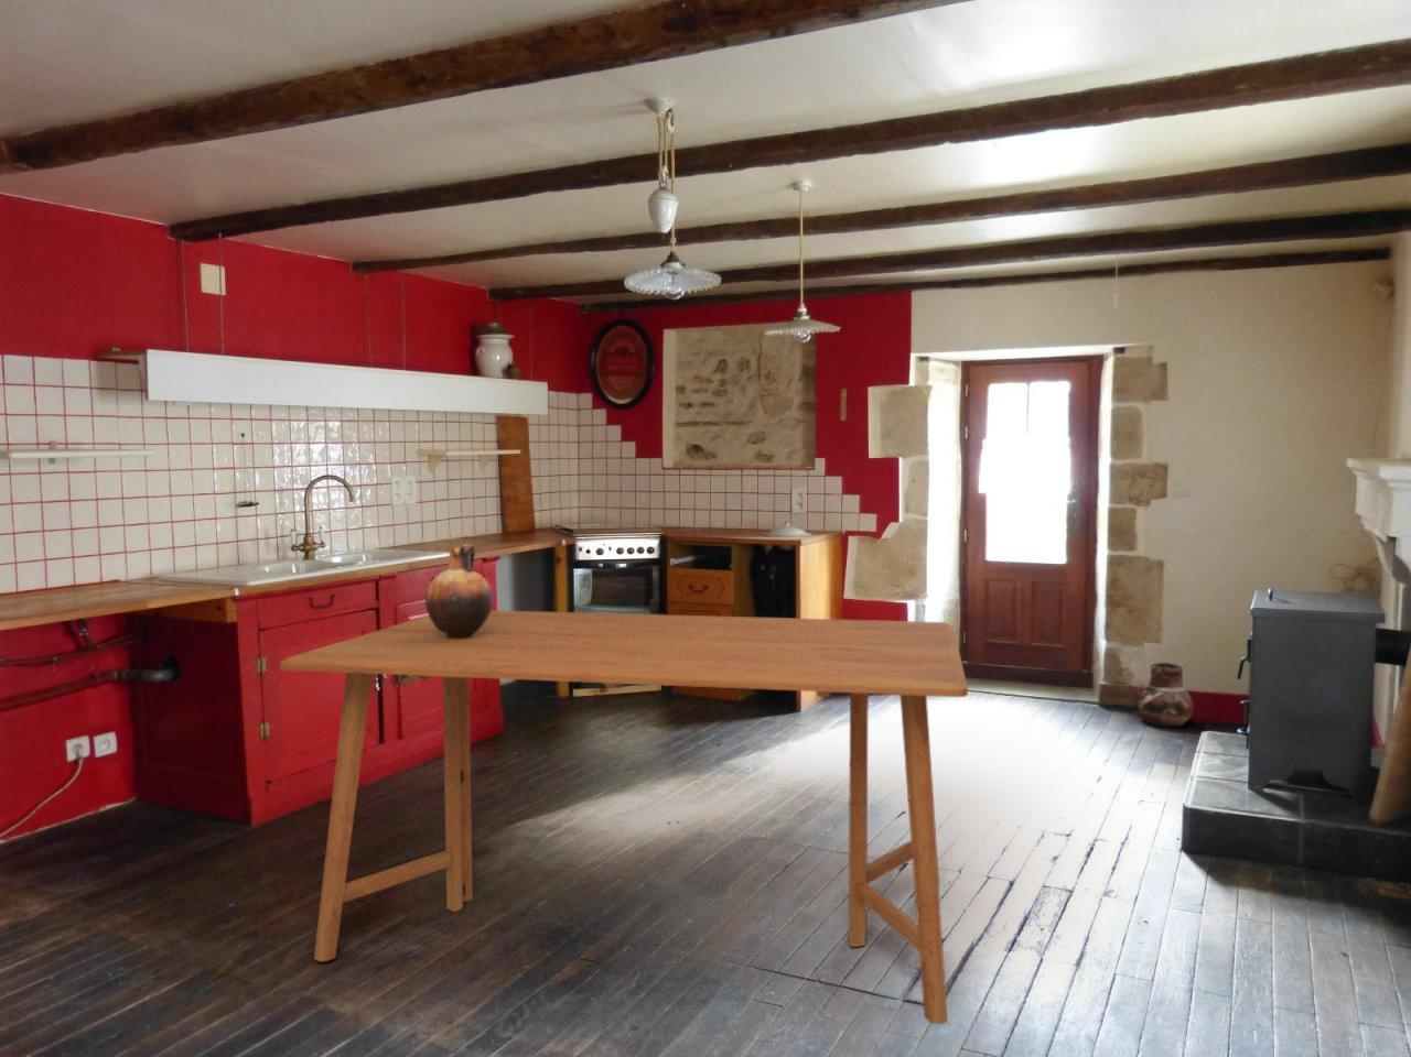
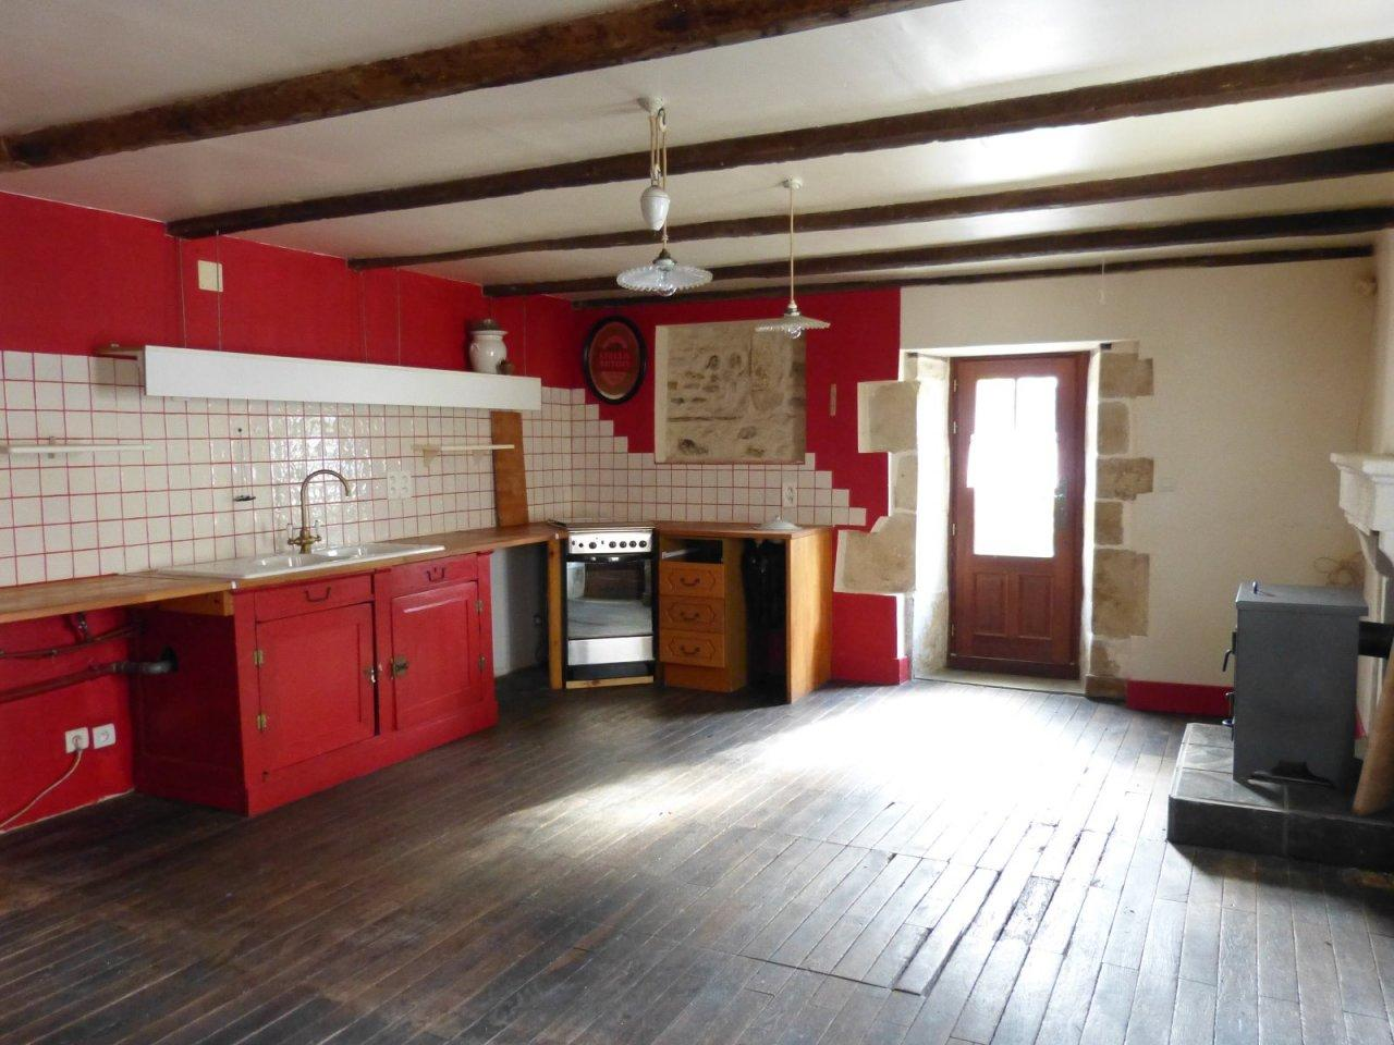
- dining table (649, 684)
- ceramic pitcher (459, 591)
- ceramic pot (1165, 694)
